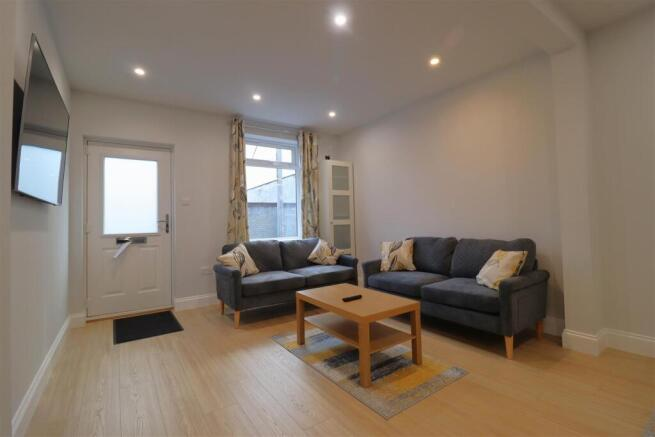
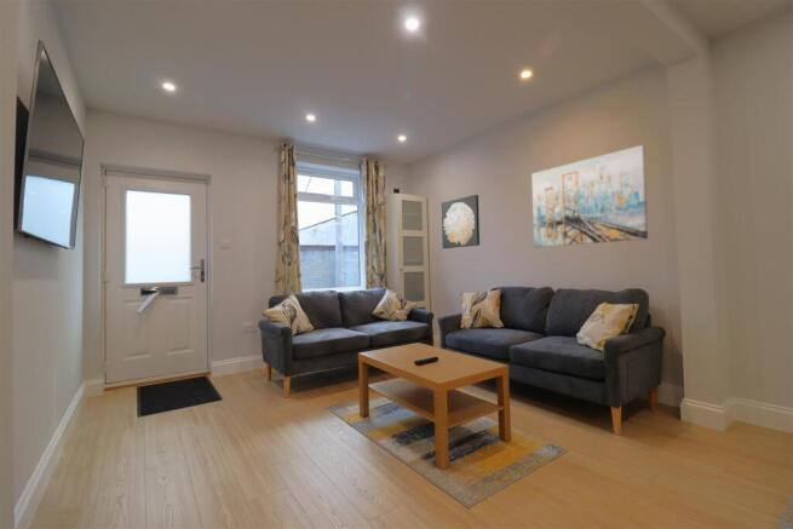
+ wall art (582, 202)
+ wall art (459, 223)
